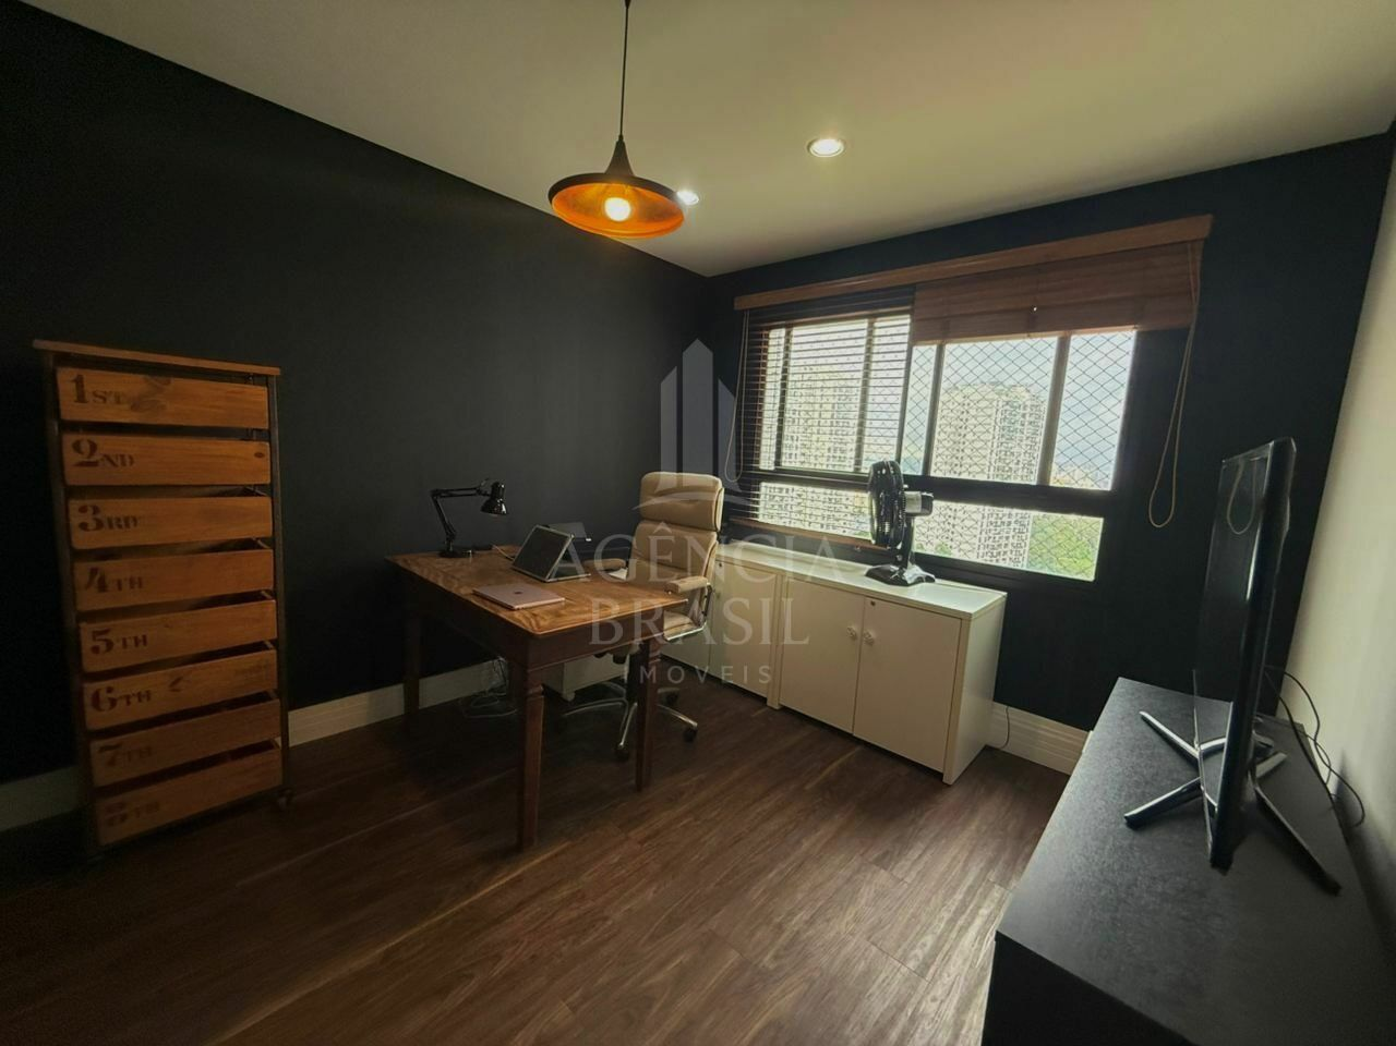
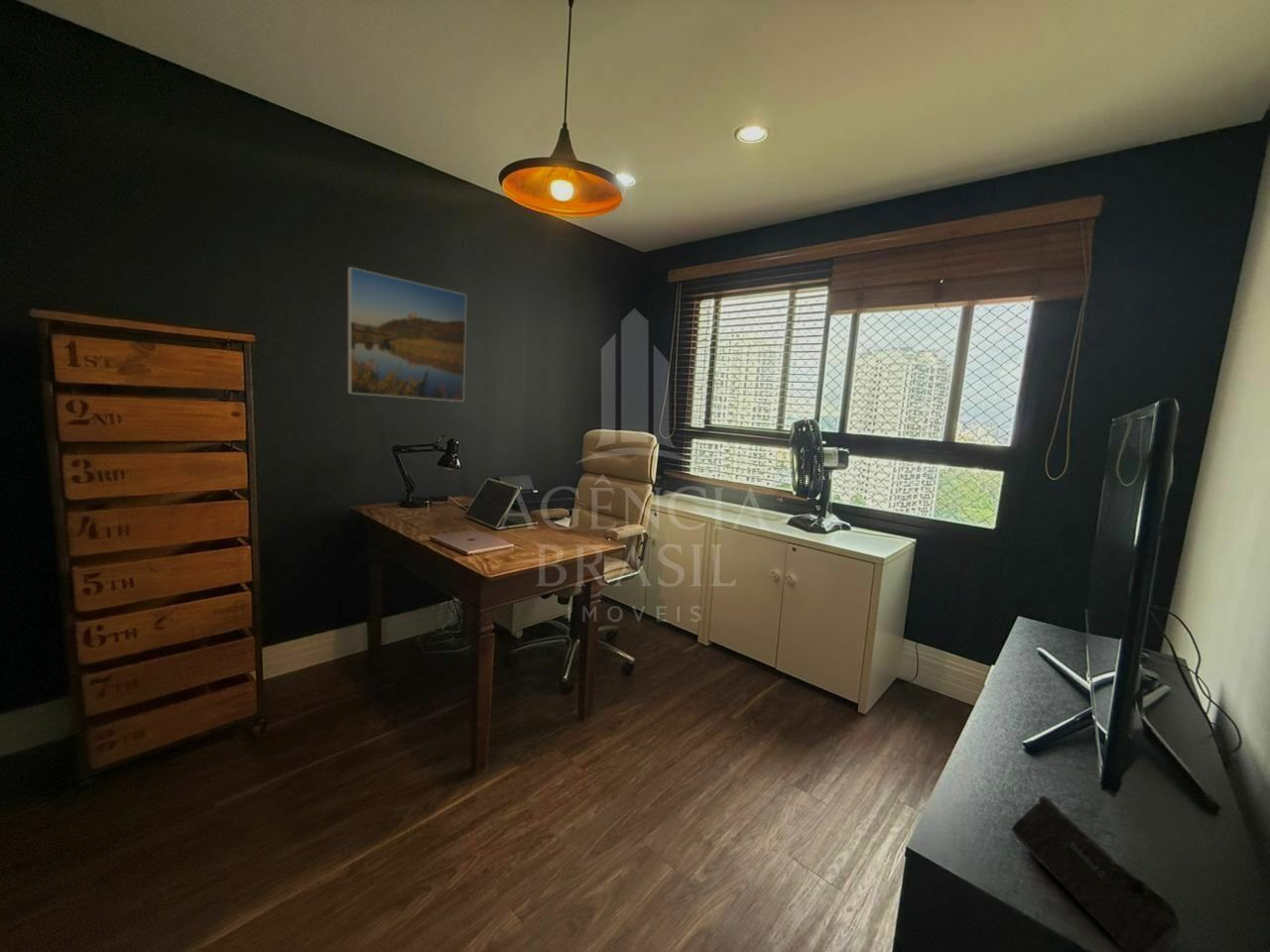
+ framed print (411, 340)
+ speaker (1086, 866)
